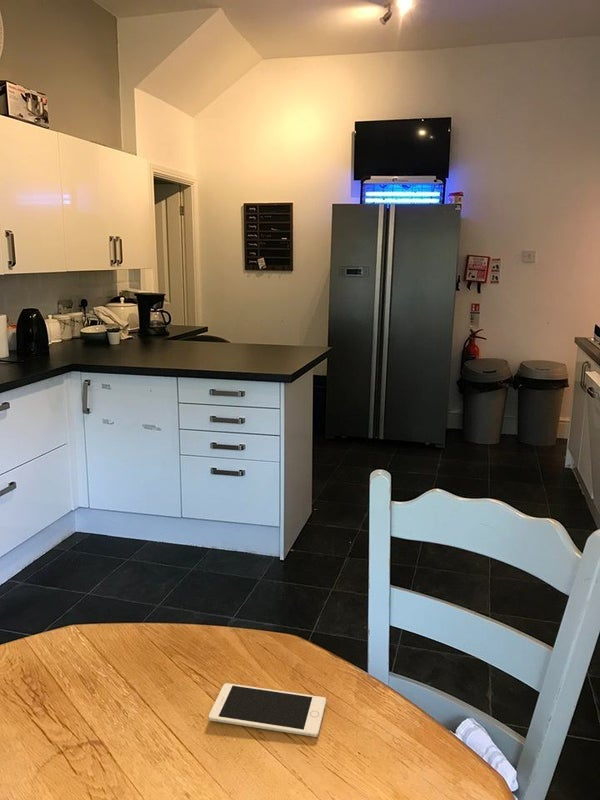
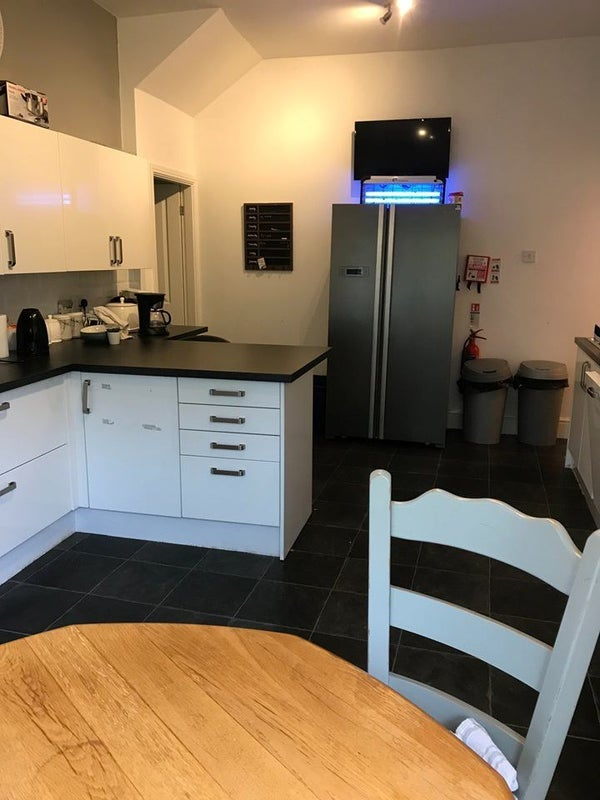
- cell phone (268, 708)
